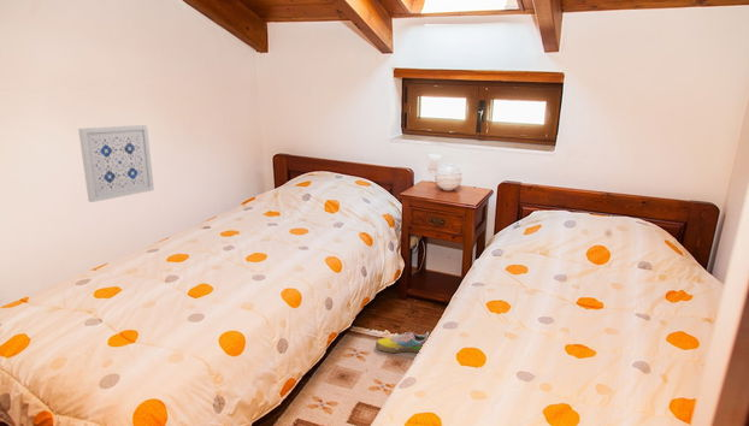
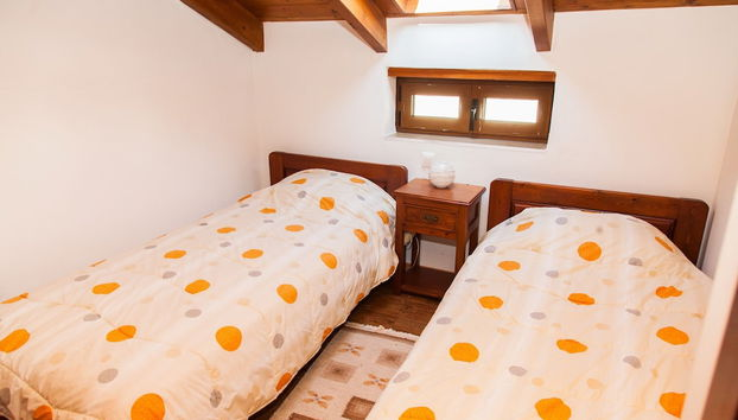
- shoe (403, 339)
- wall art (118, 161)
